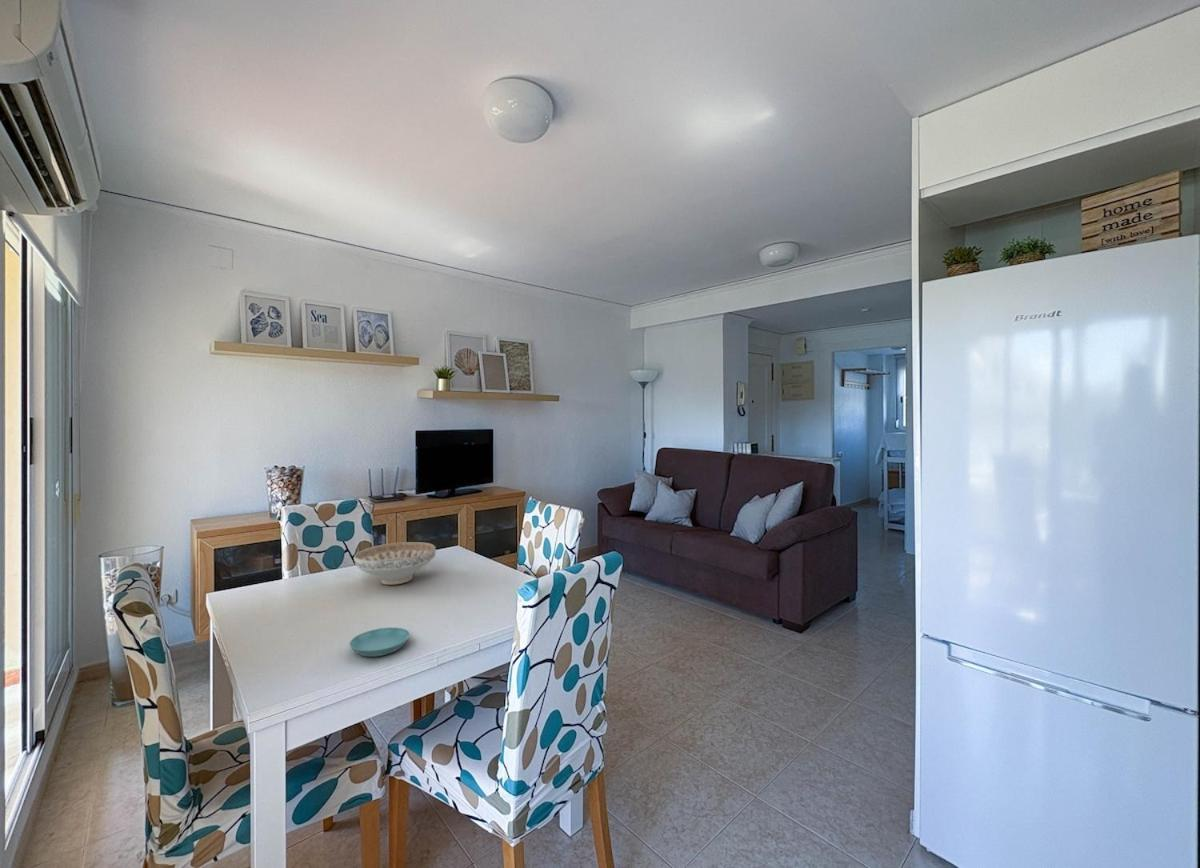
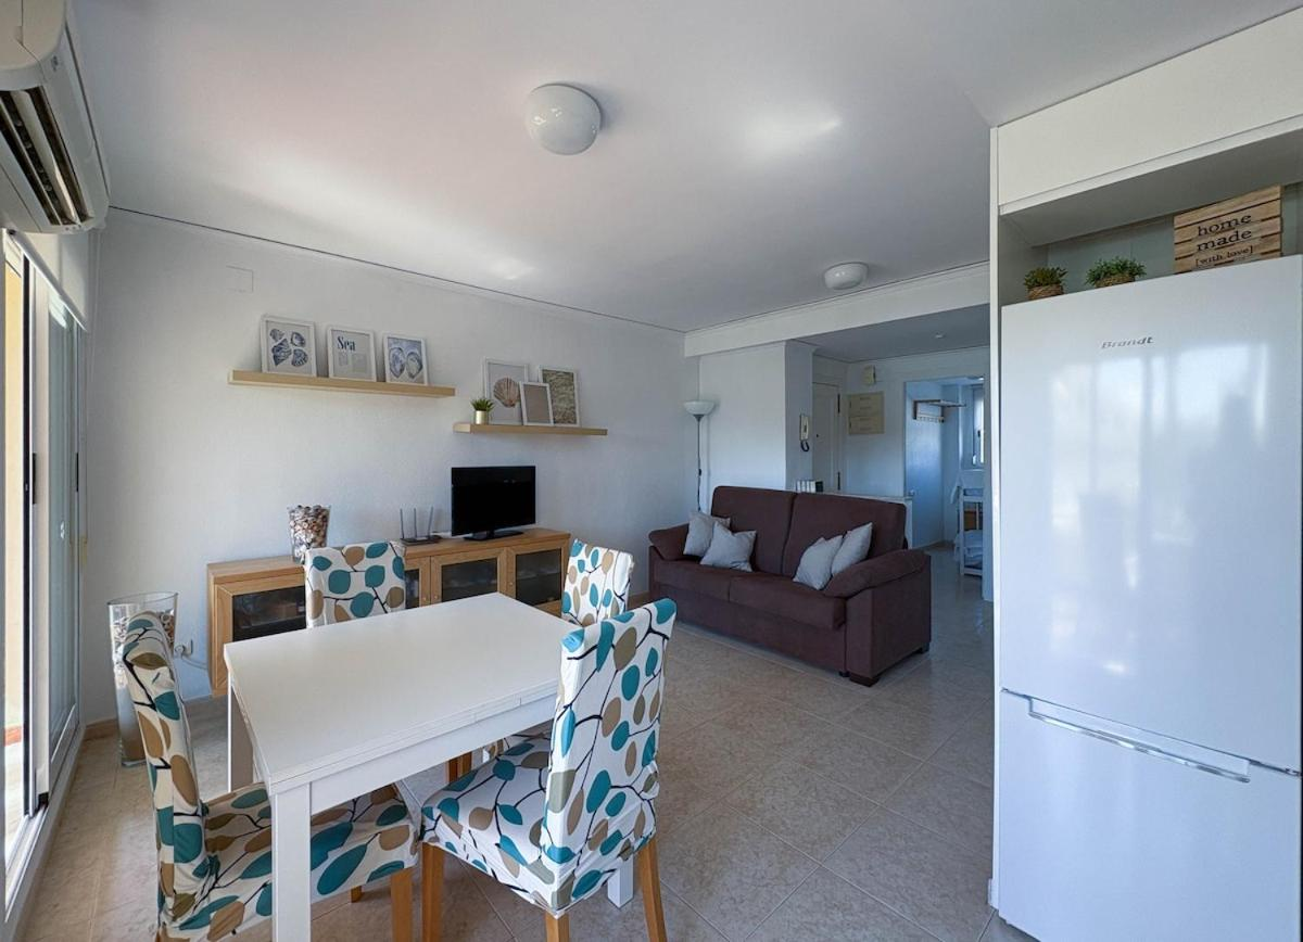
- saucer (380, 643)
- decorative bowl (396, 565)
